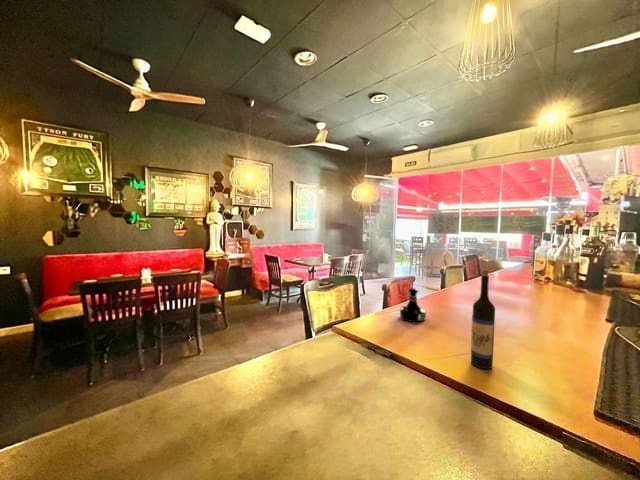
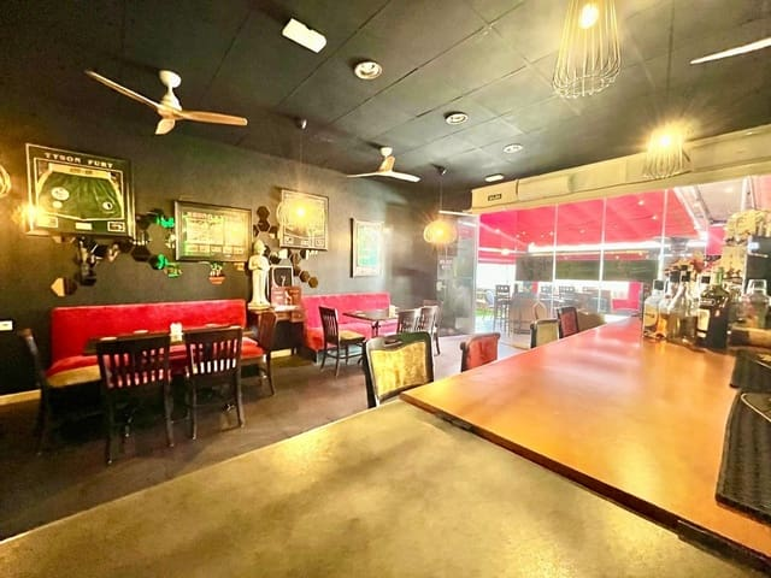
- wine bottle (483, 317)
- tequila bottle (412, 303)
